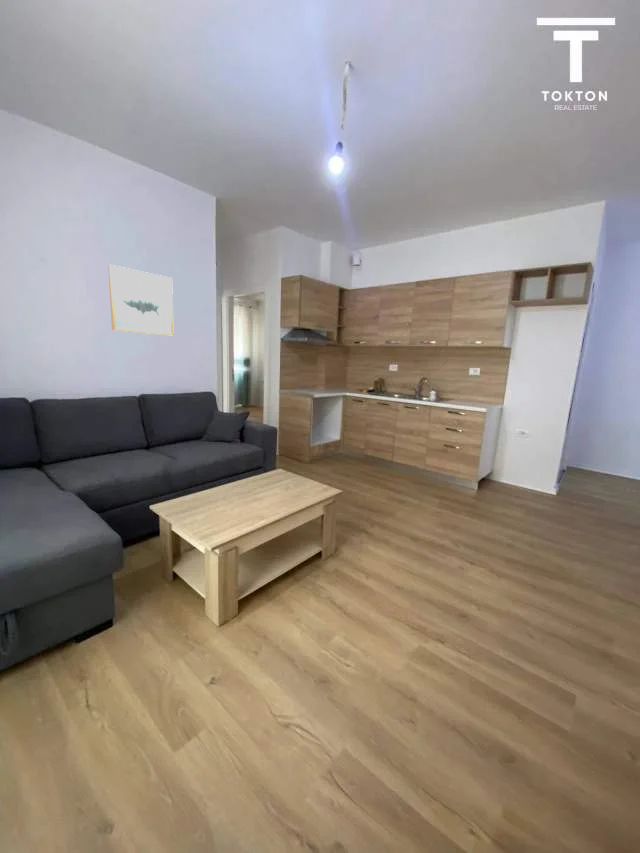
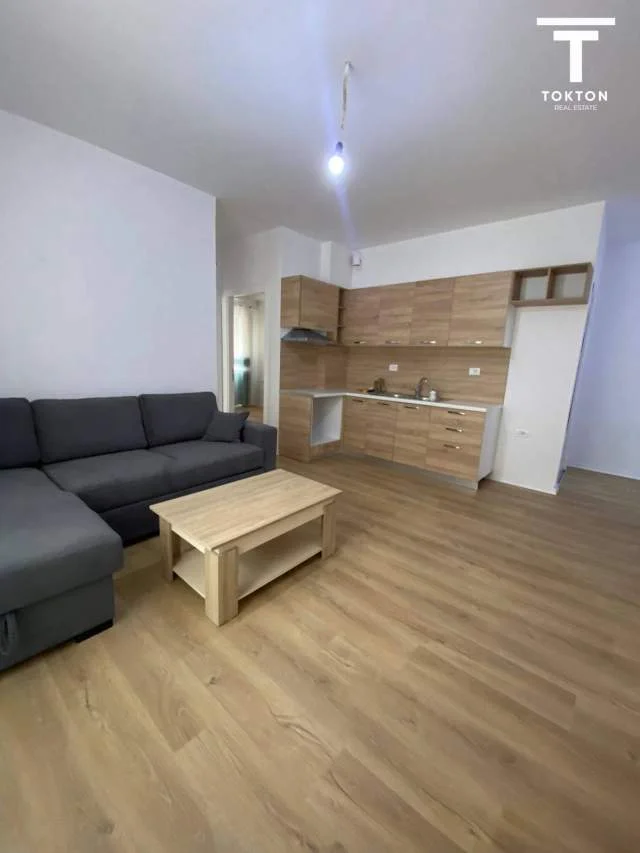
- wall art (143, 302)
